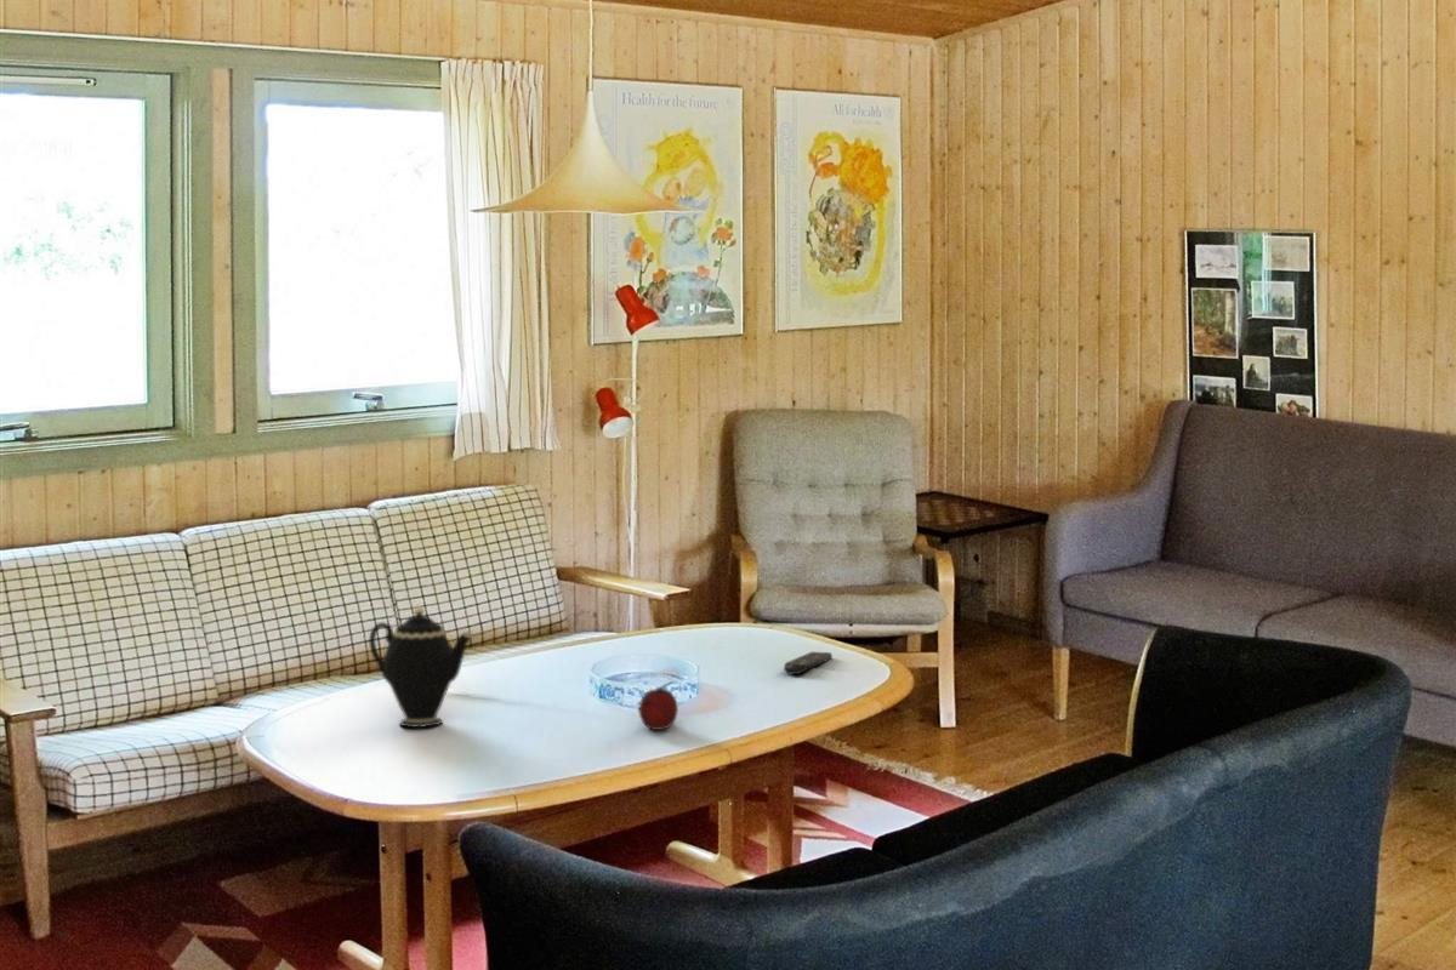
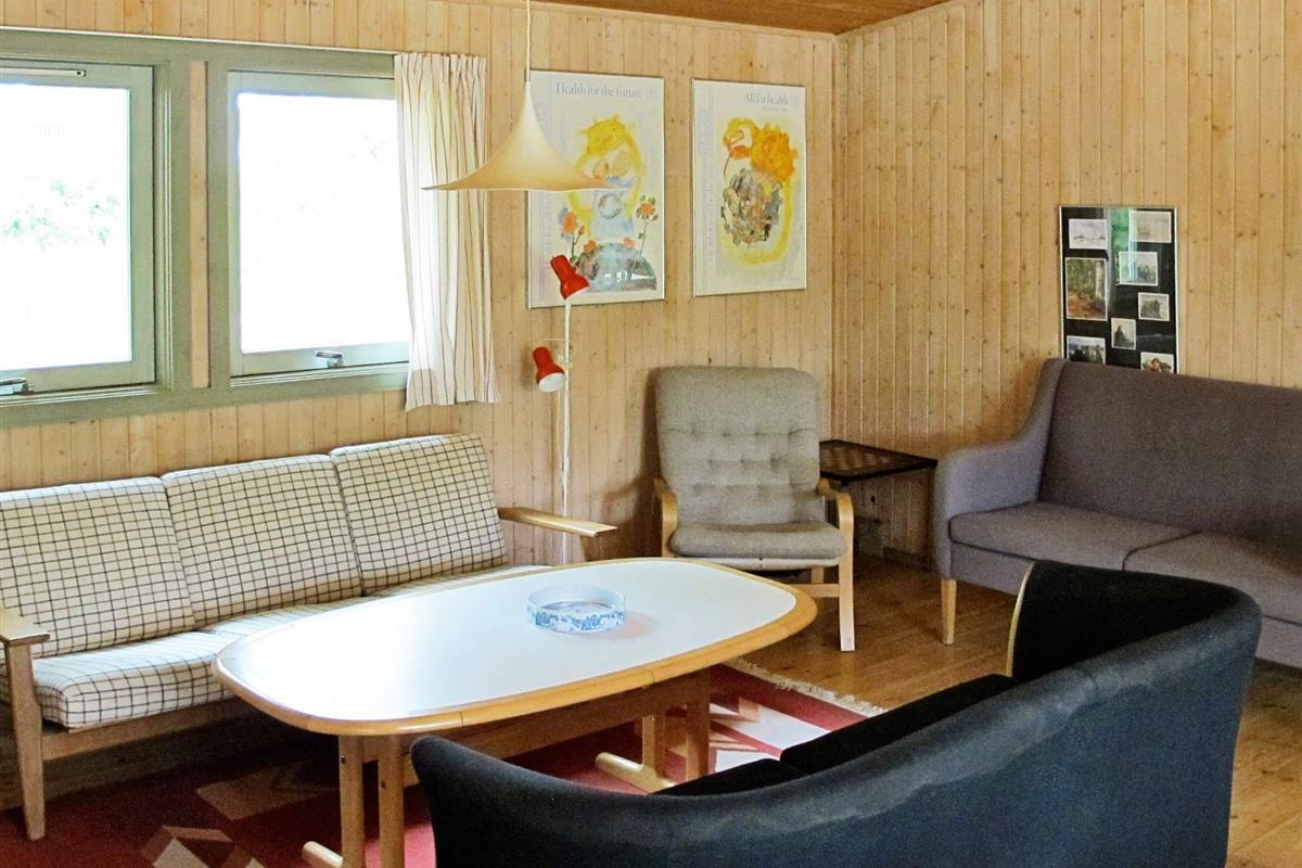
- teapot (421, 664)
- fruit (660, 704)
- remote control (808, 661)
